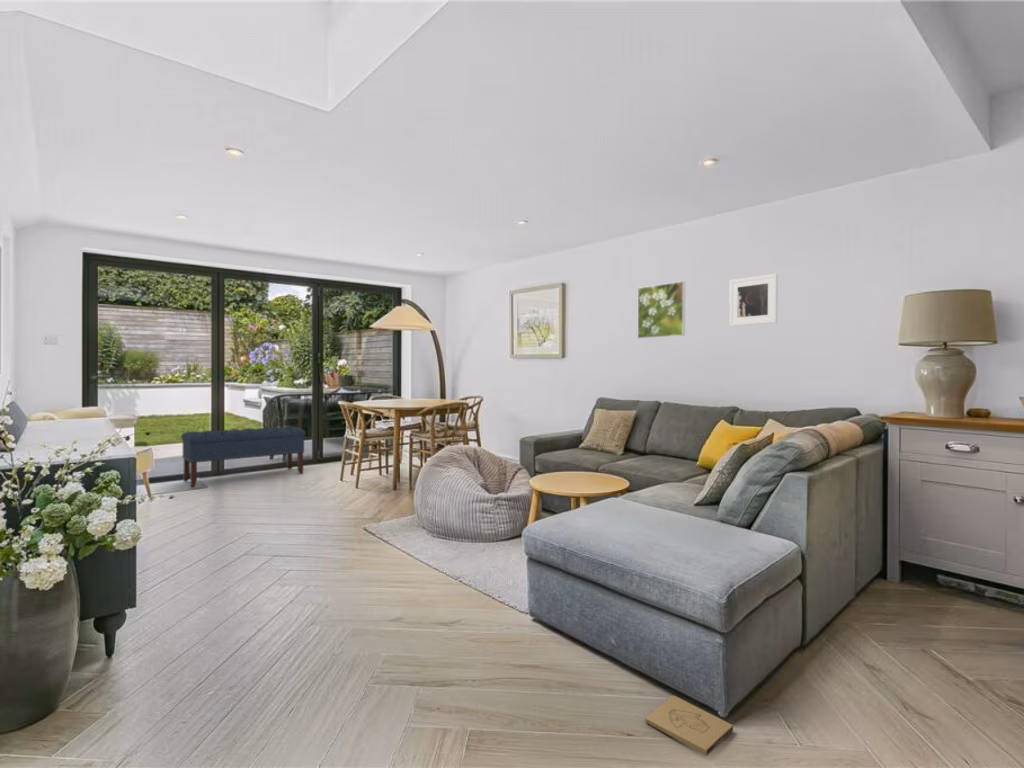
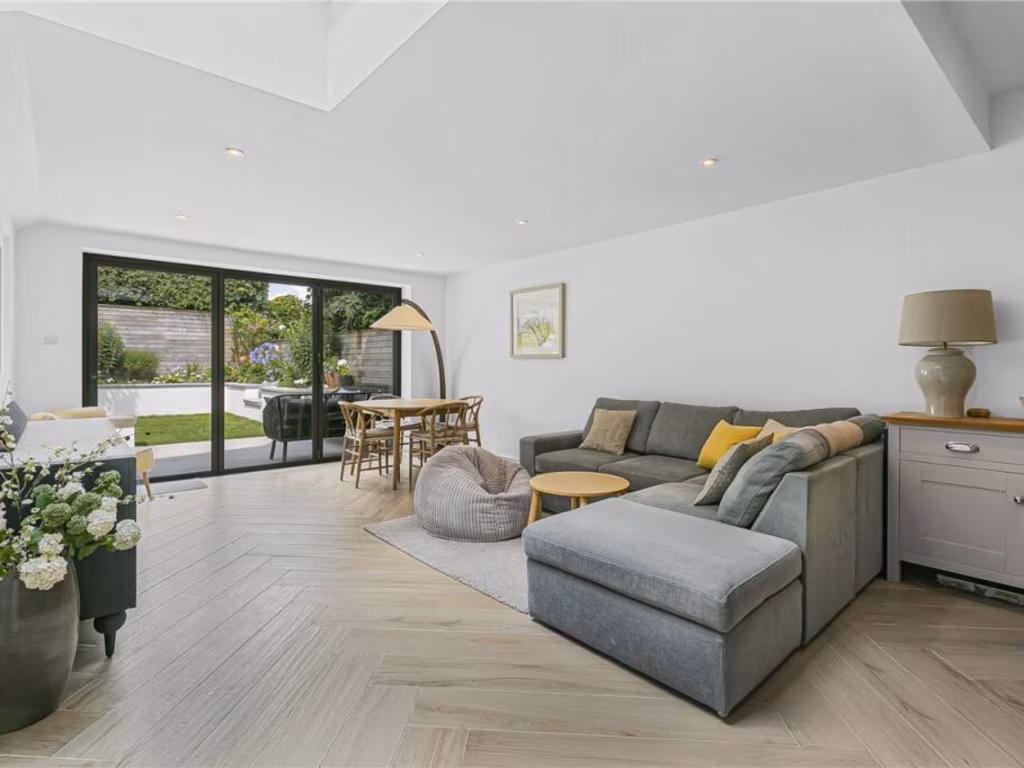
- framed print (660, 310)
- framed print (752, 300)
- bench (245, 453)
- box (688, 723)
